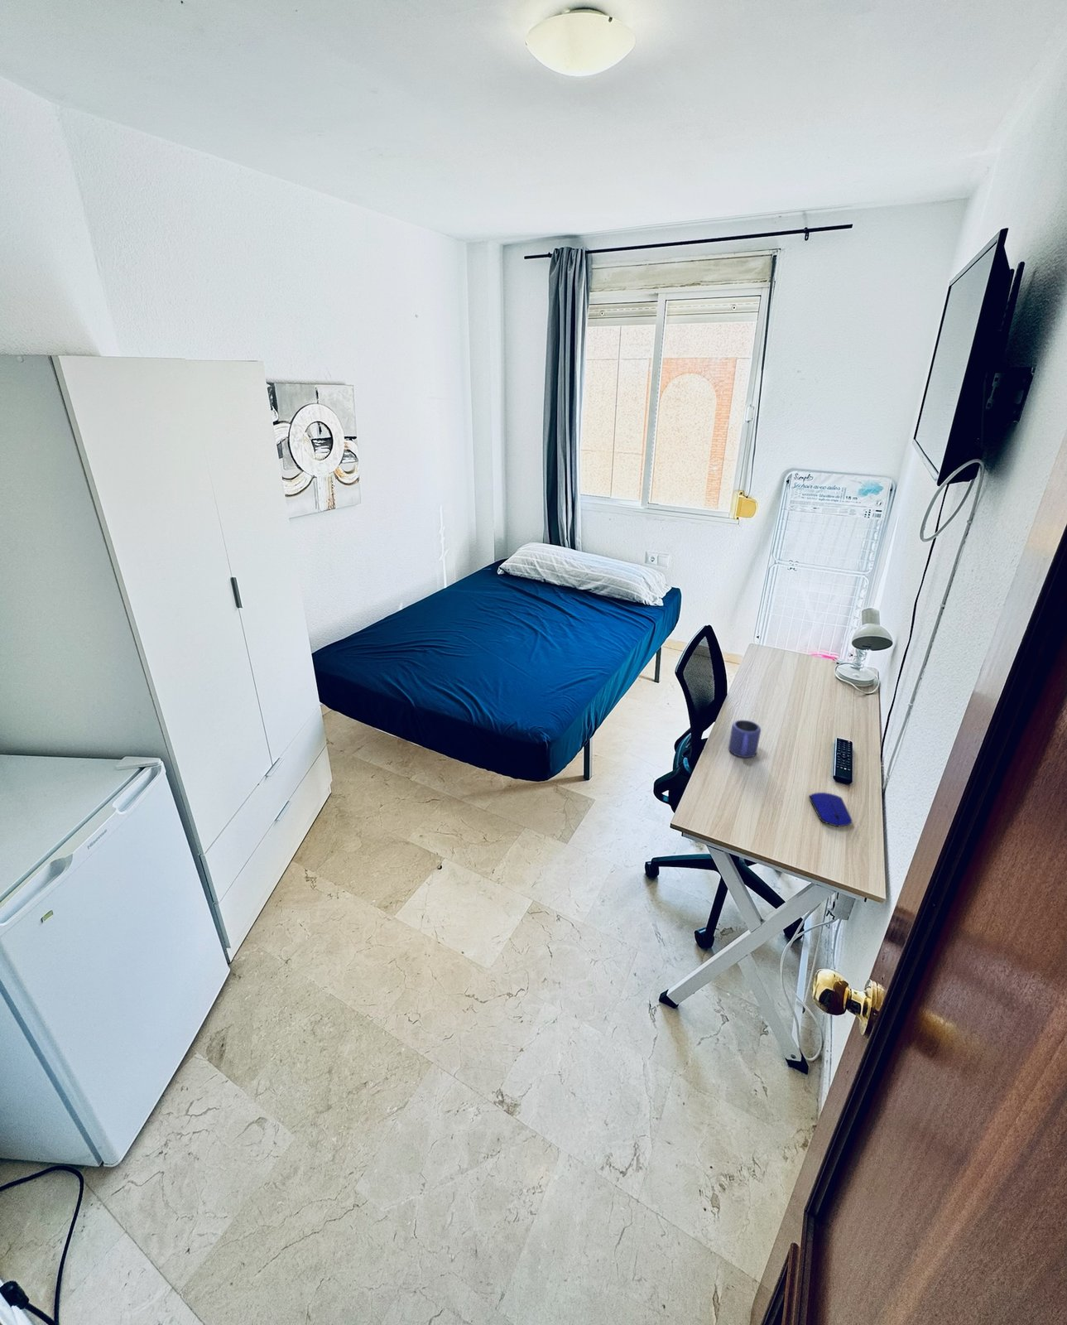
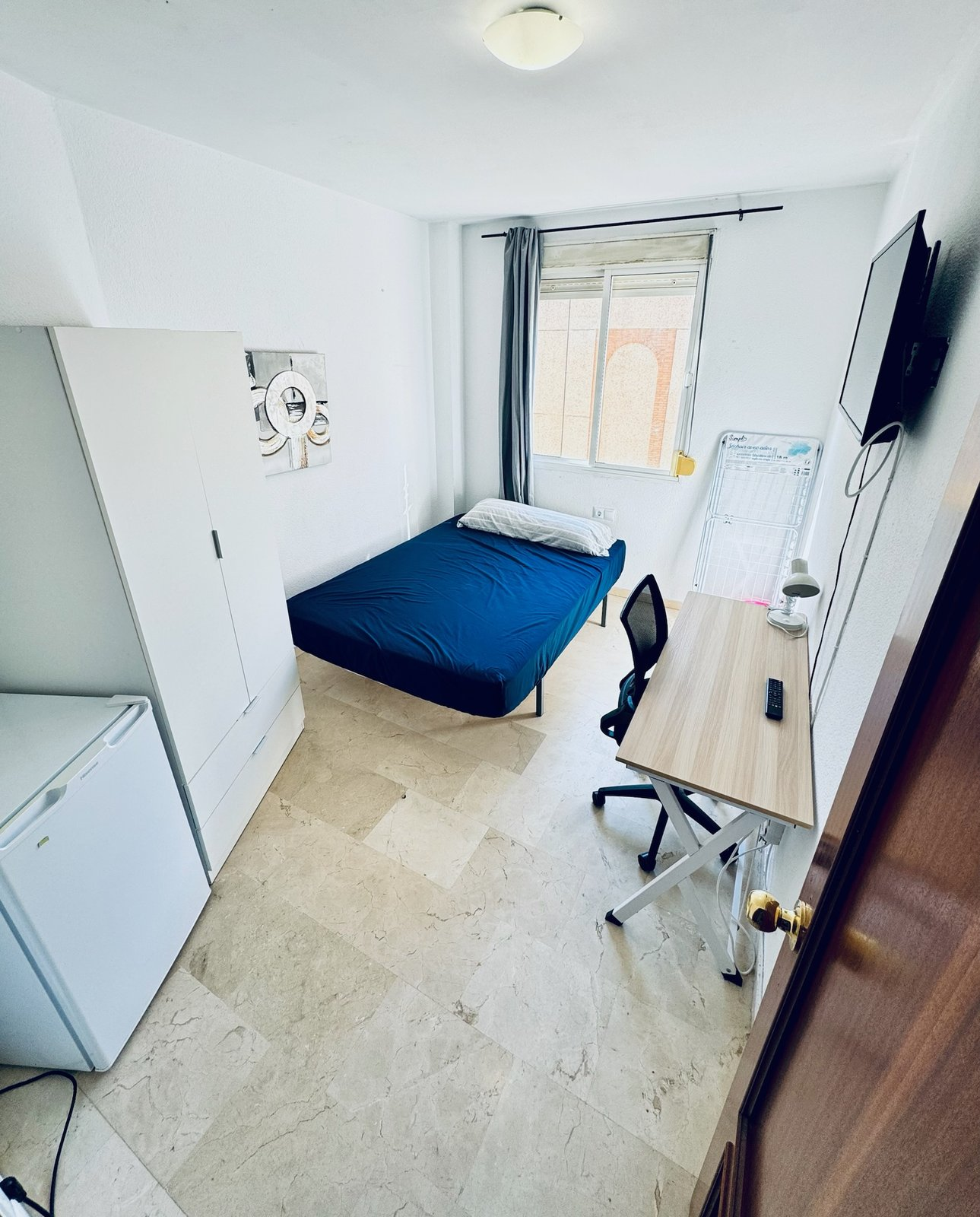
- mug (744, 740)
- computer mouse (831, 808)
